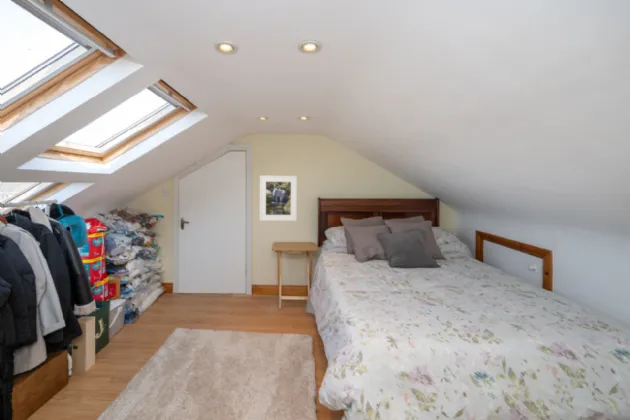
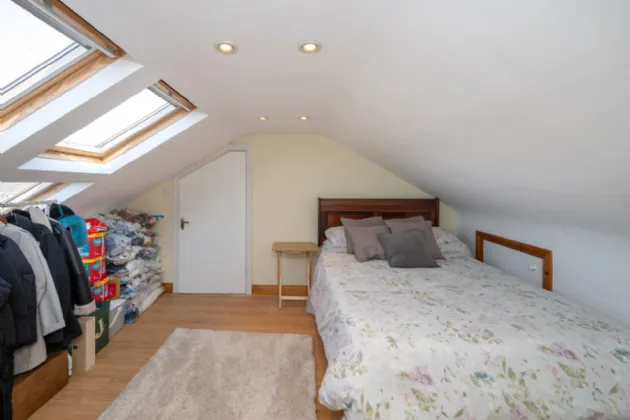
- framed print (278, 198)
